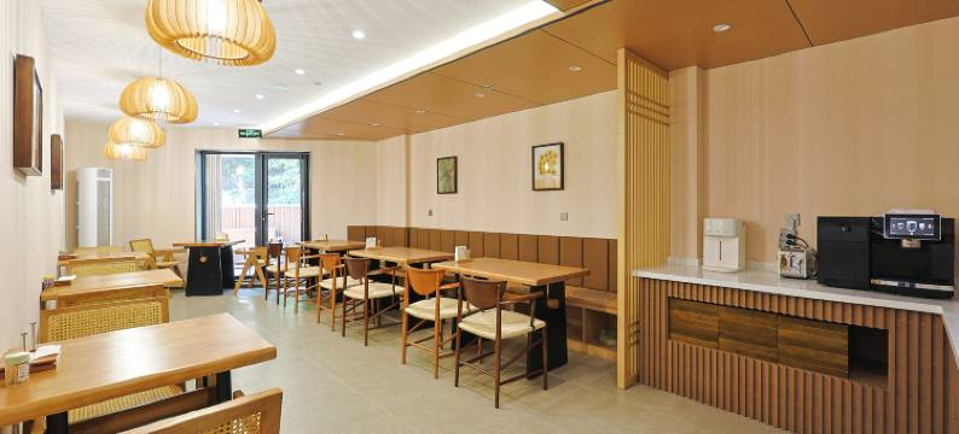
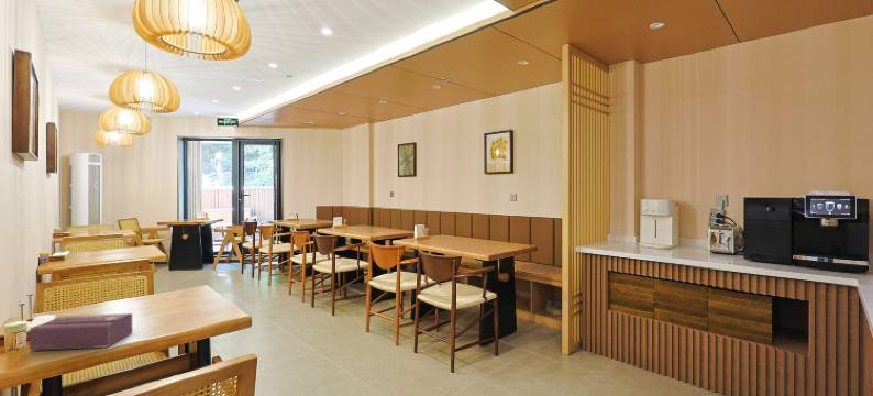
+ tissue box (84, 330)
